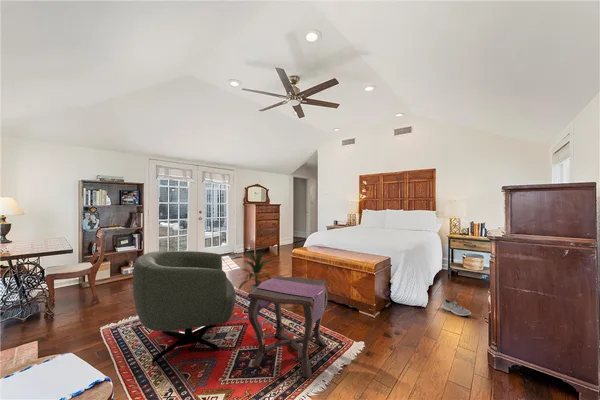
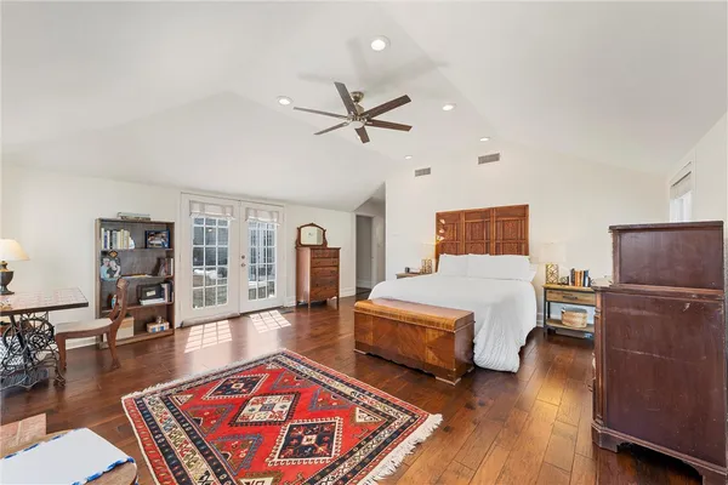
- sneaker (455, 307)
- armchair (187, 296)
- indoor plant (255, 274)
- side table (281, 319)
